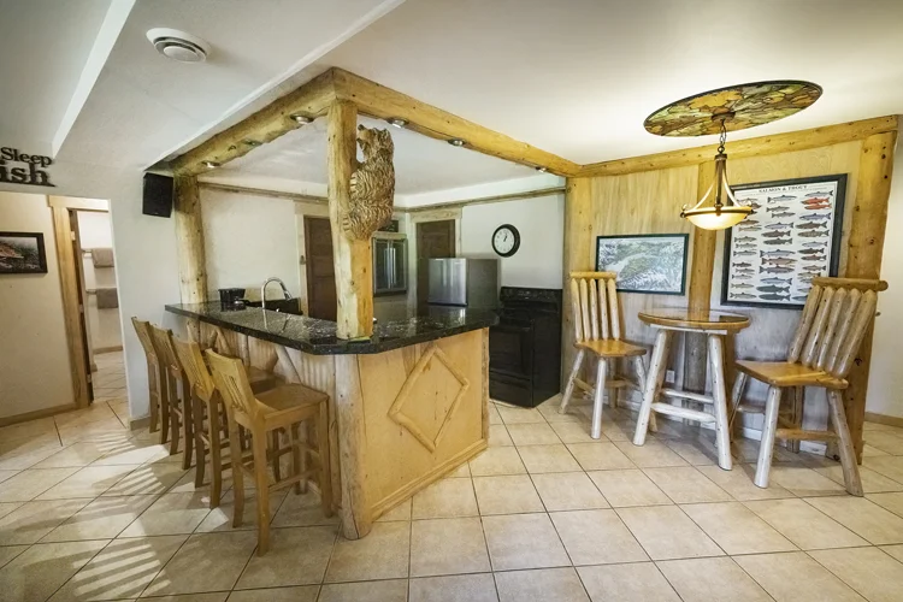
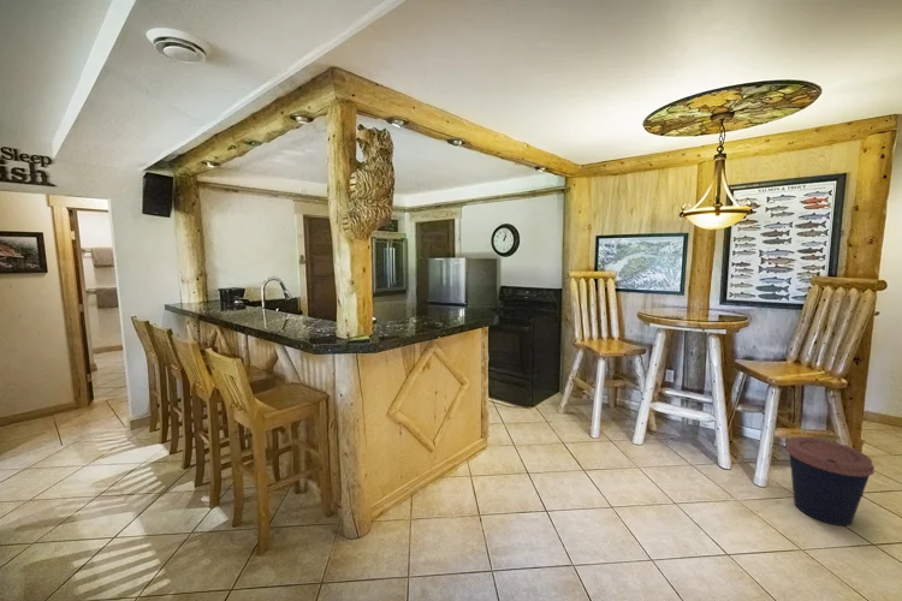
+ coffee cup (825, 481)
